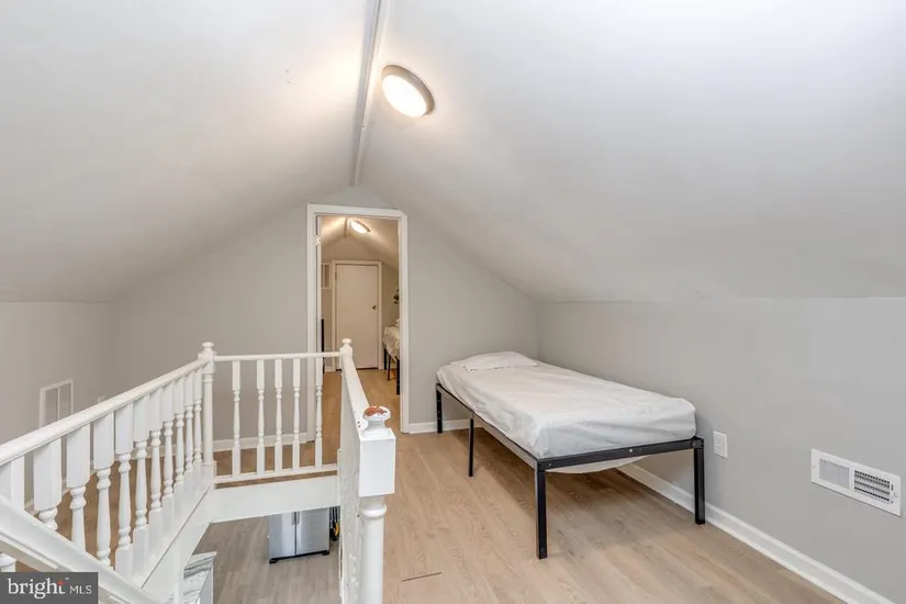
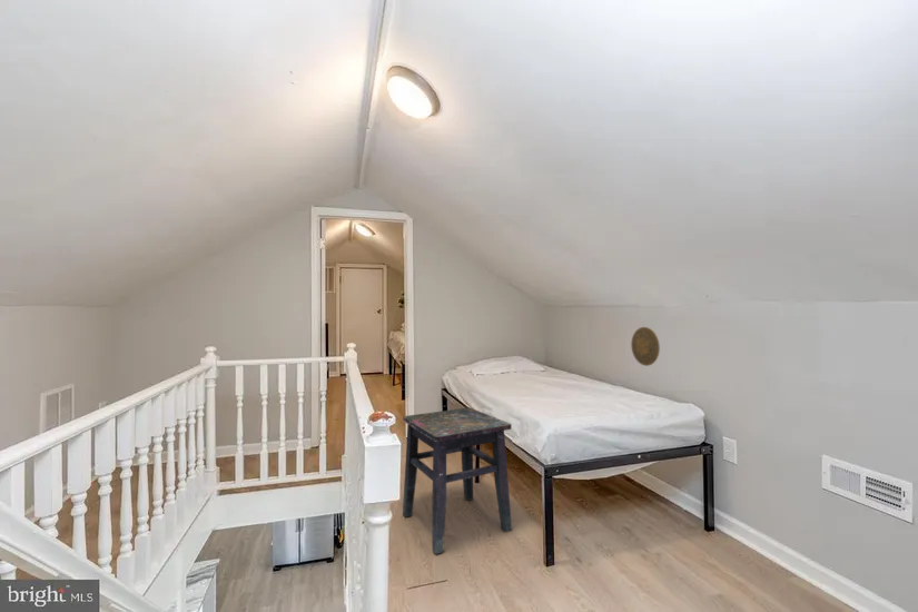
+ decorative plate (643, 346)
+ side table (455, 473)
